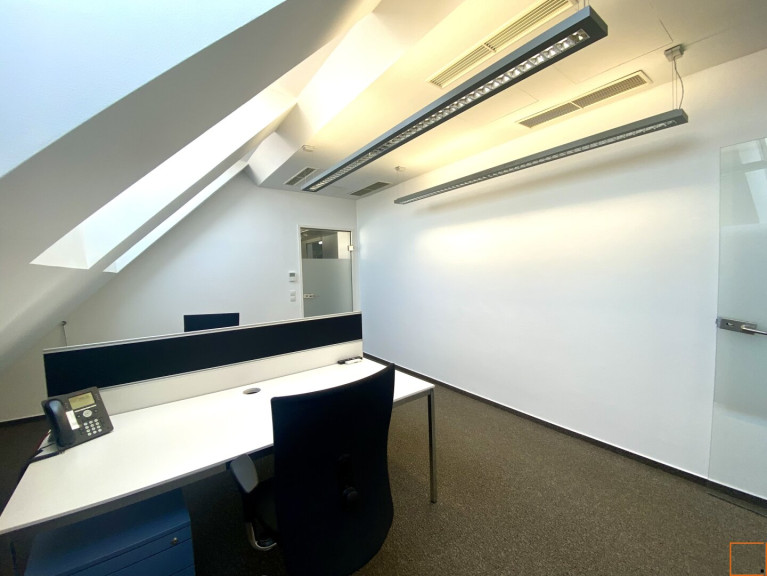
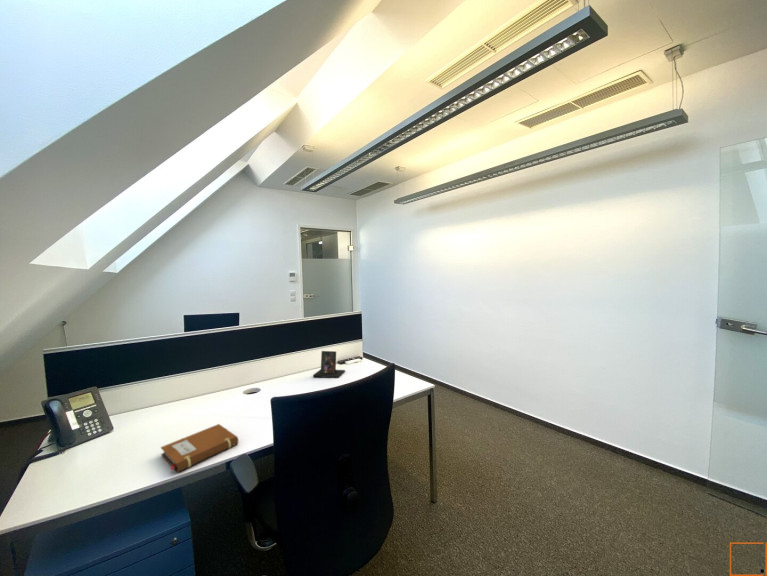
+ notebook (199, 446)
+ photo frame (329, 362)
